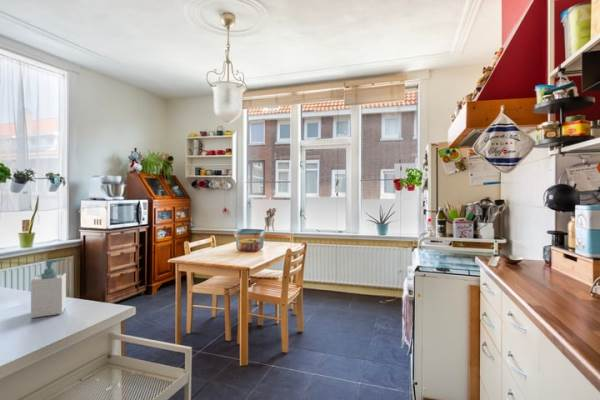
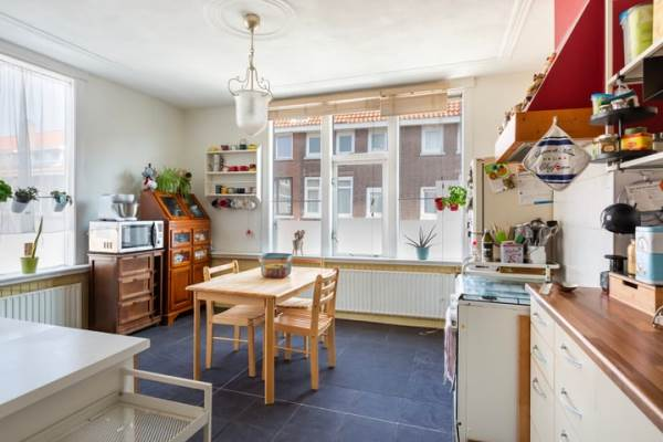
- soap bottle (49, 285)
